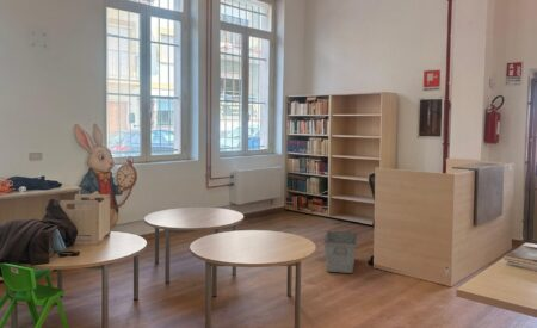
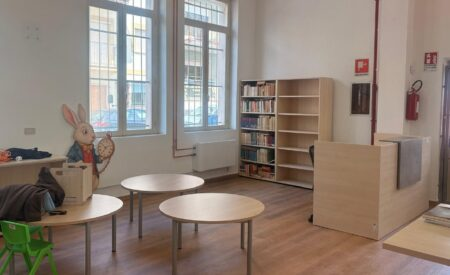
- storage bin (340, 250)
